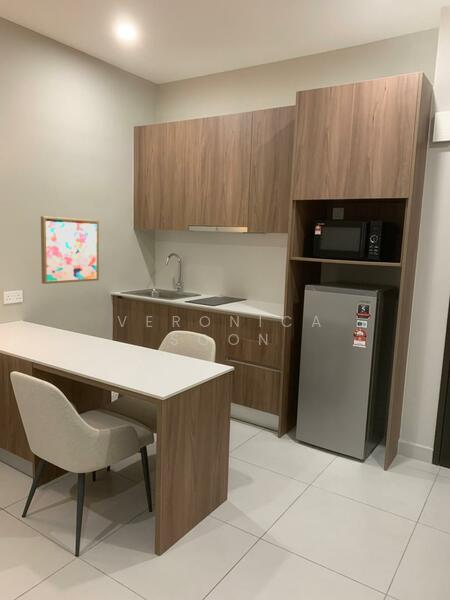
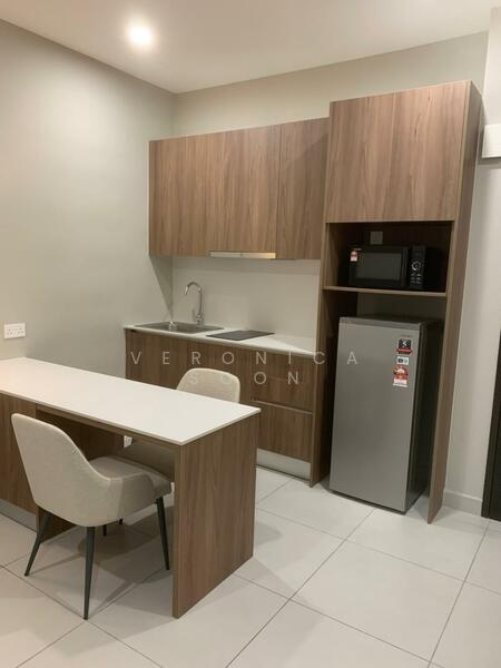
- wall art (71, 250)
